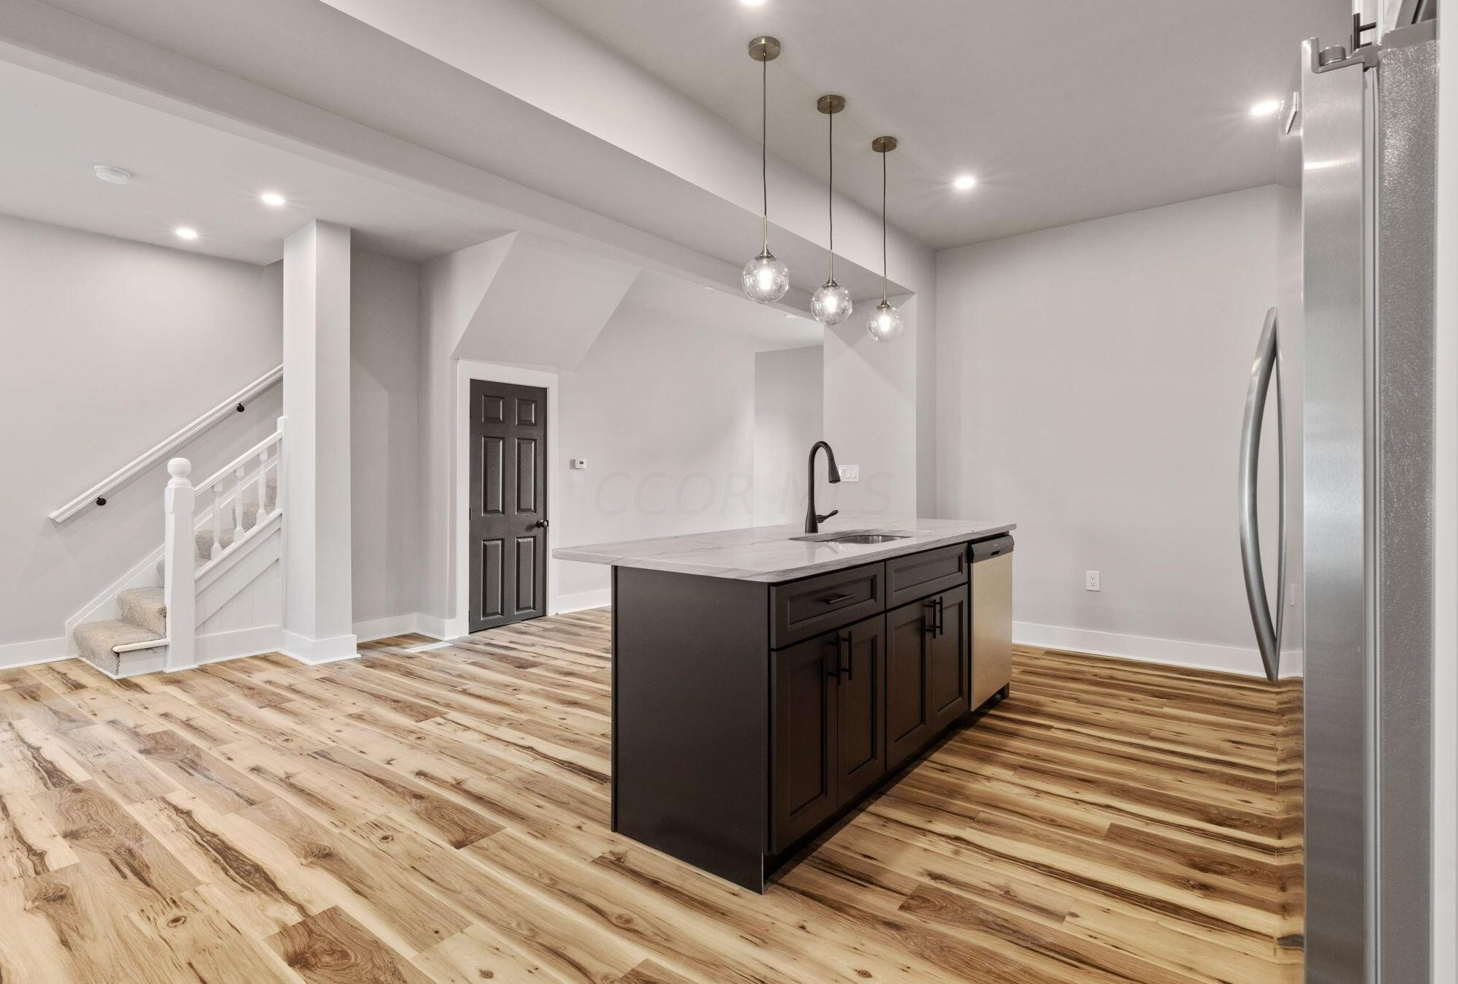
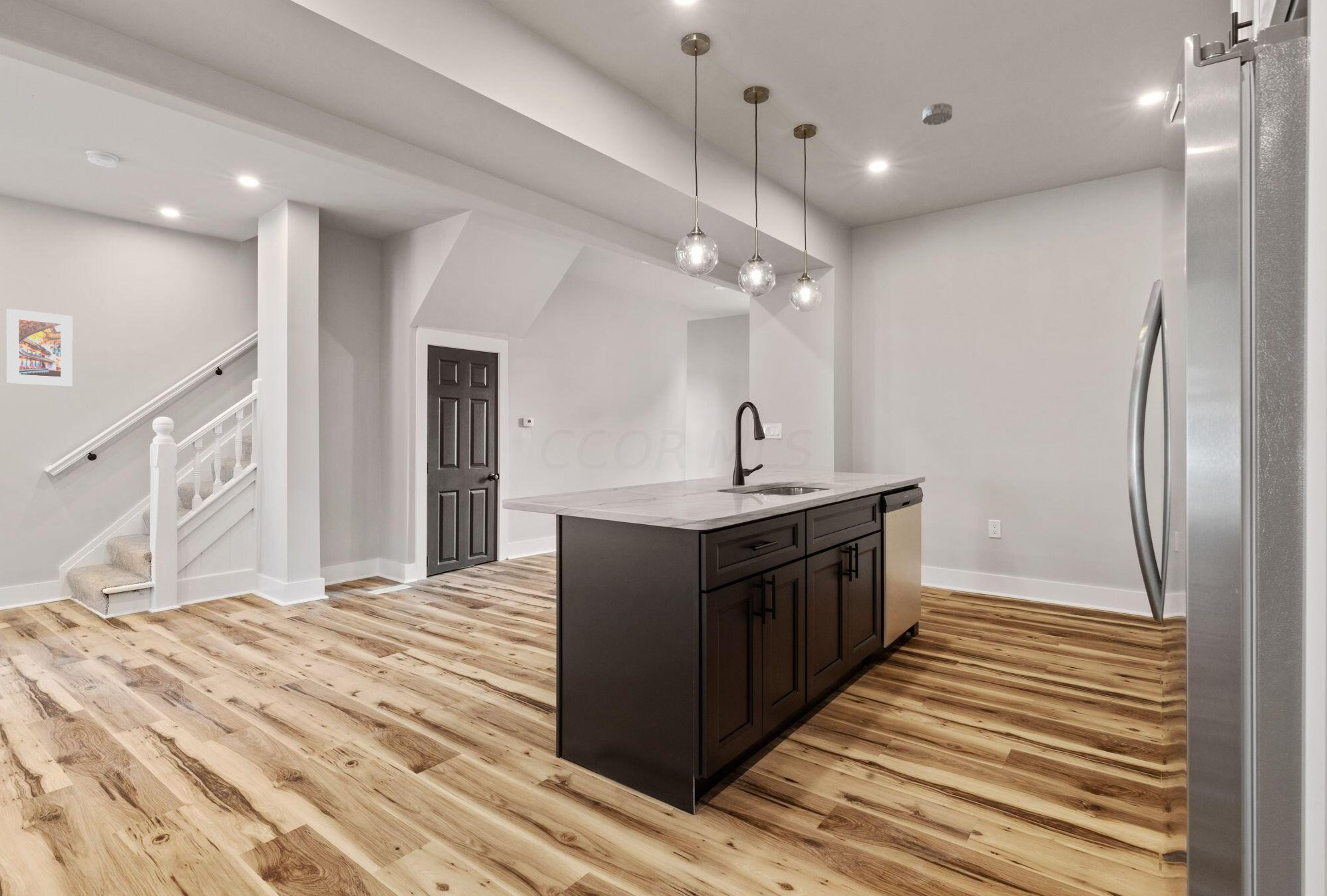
+ smoke detector (937, 113)
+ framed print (40, 349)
